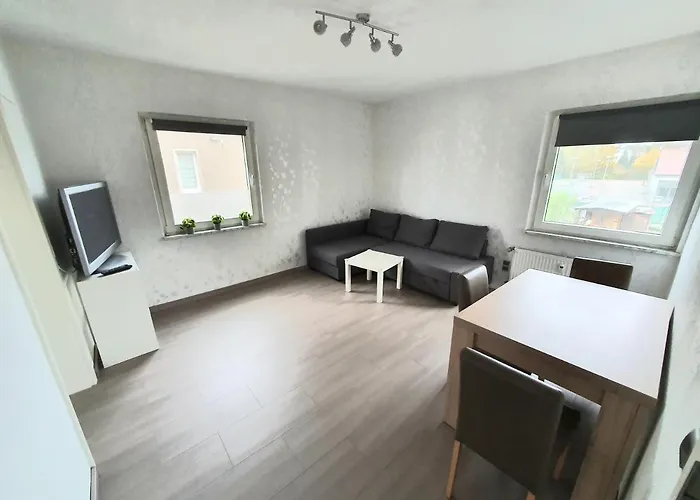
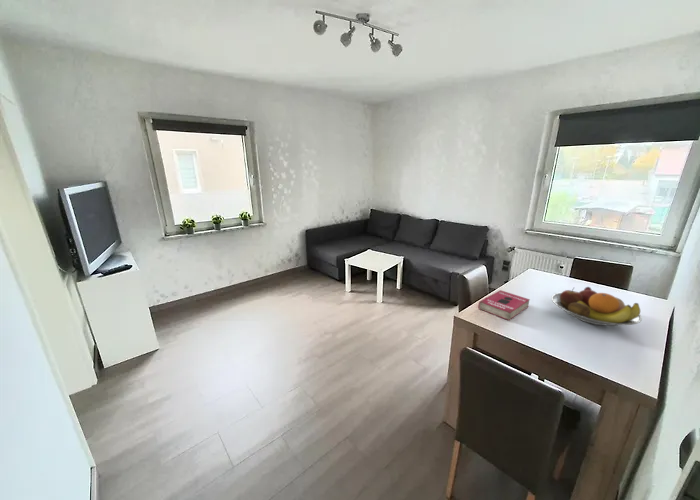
+ book (504, 303)
+ fruit bowl (594, 303)
